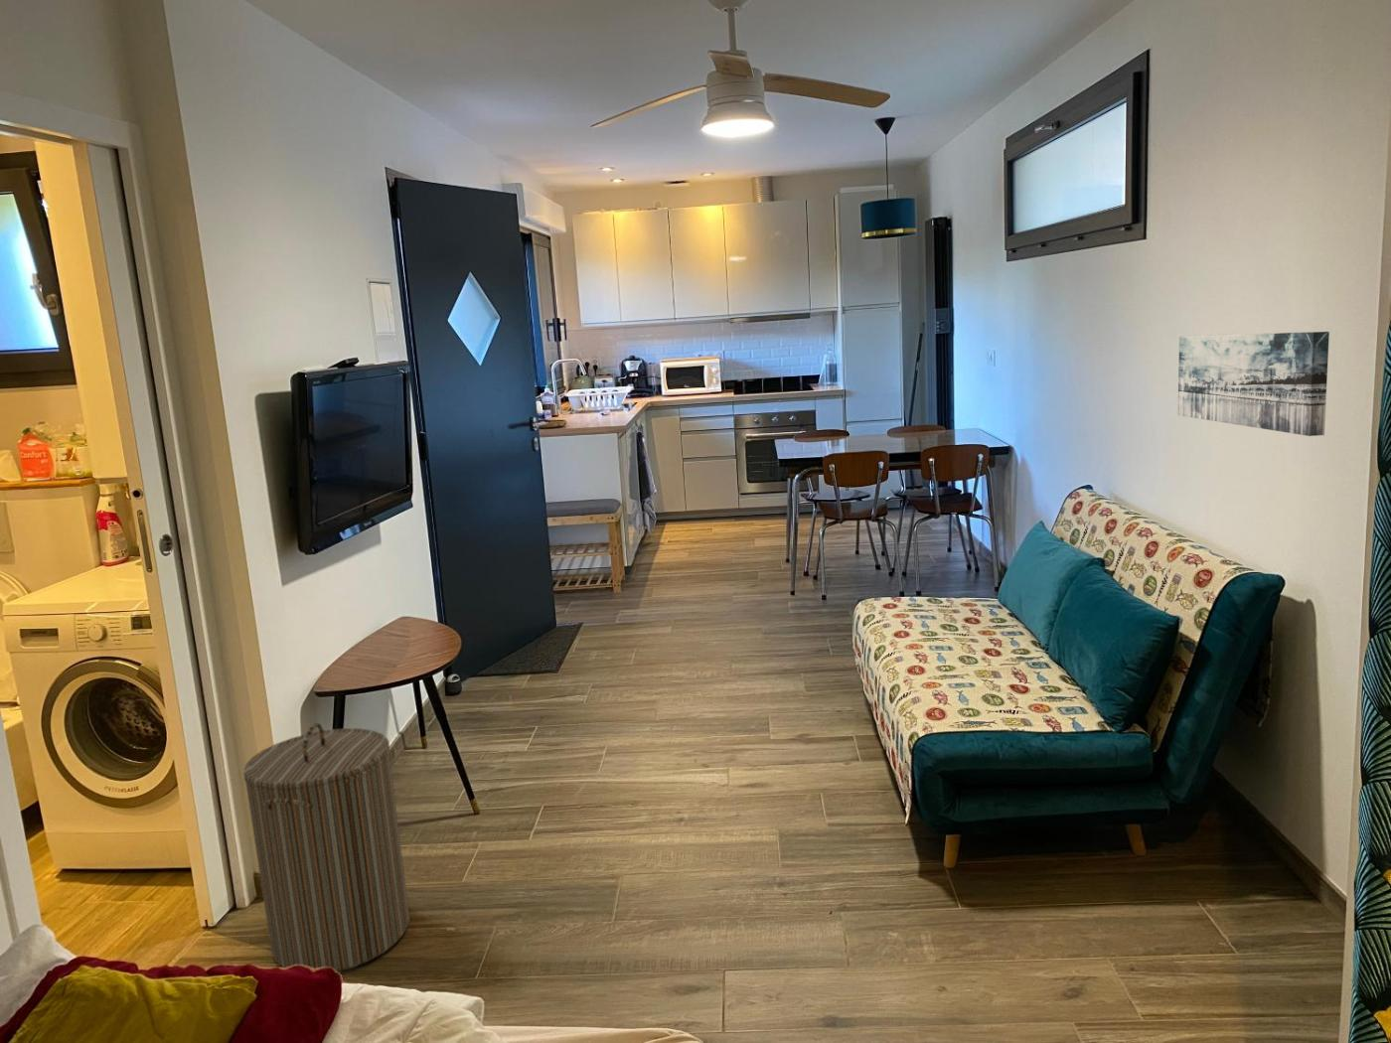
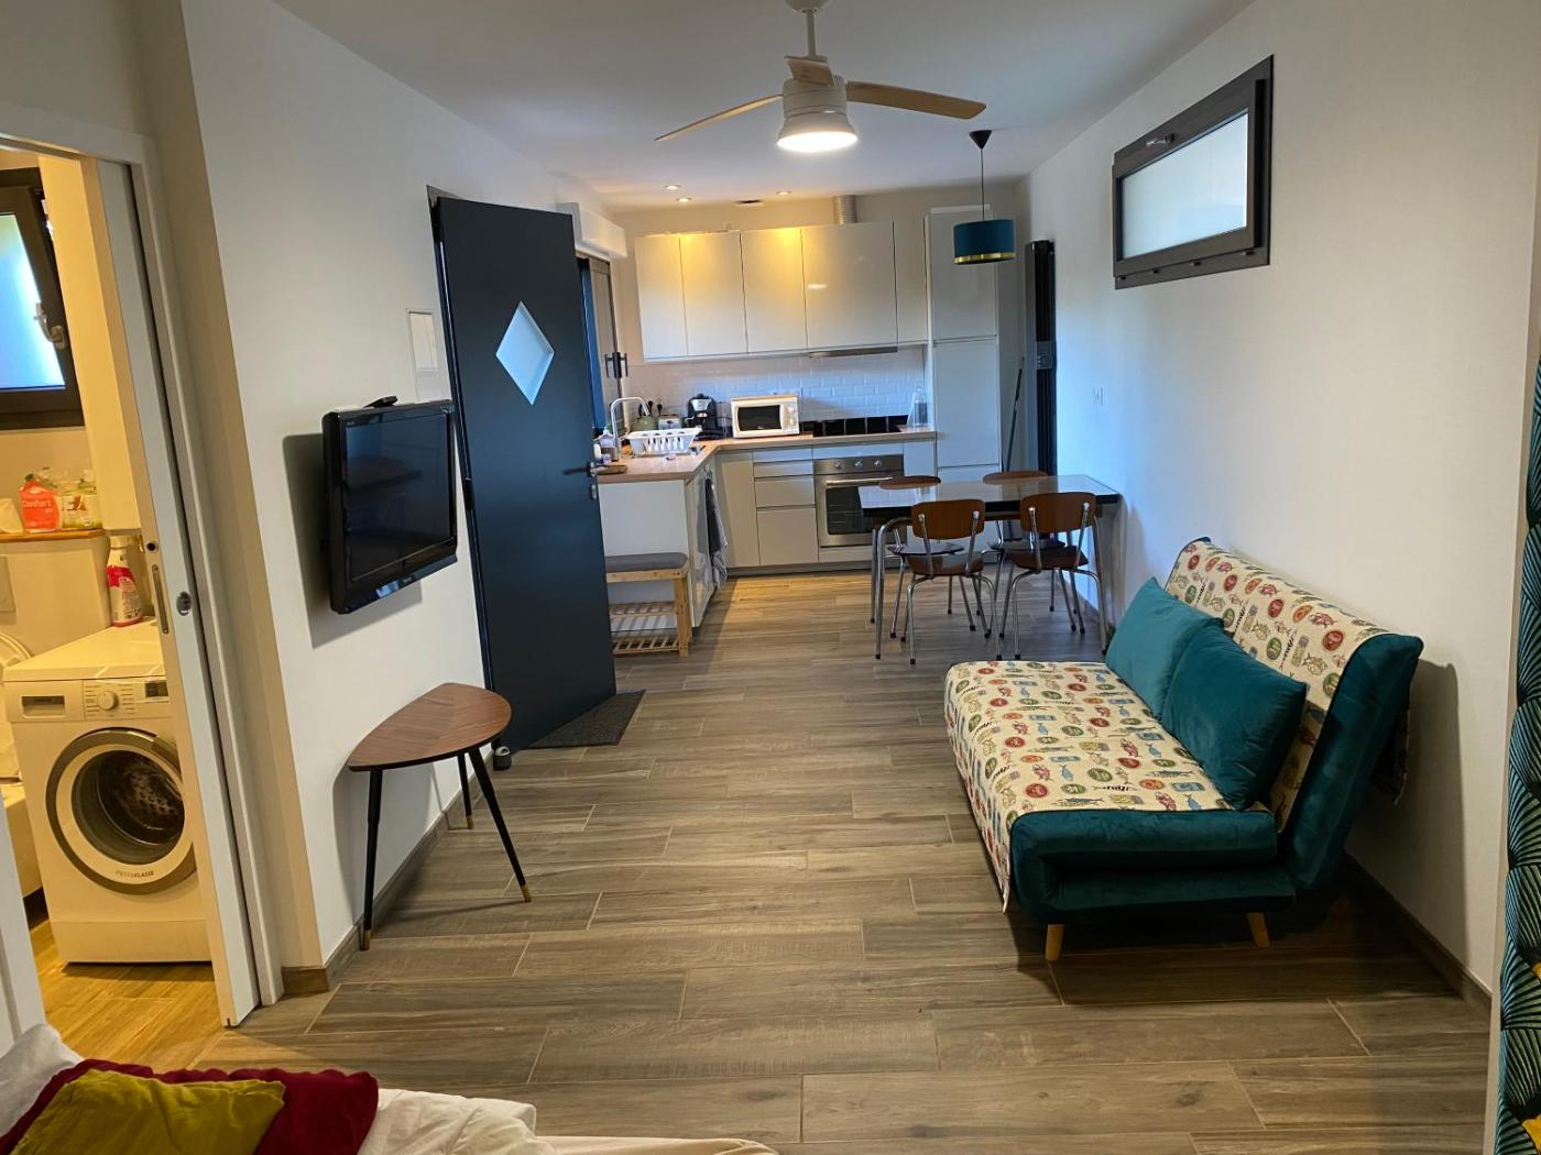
- laundry hamper (327, 830)
- wall art (1242, 379)
